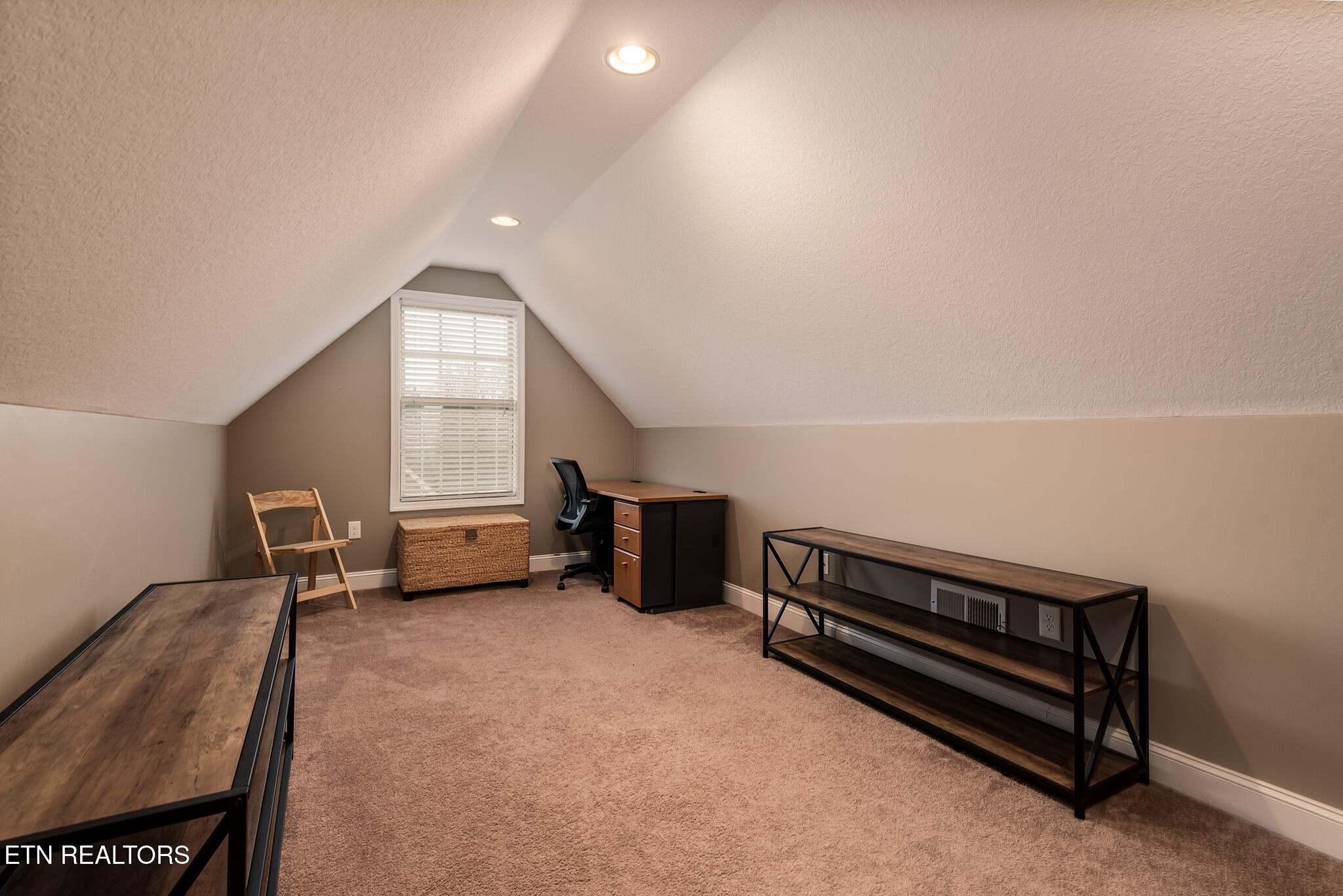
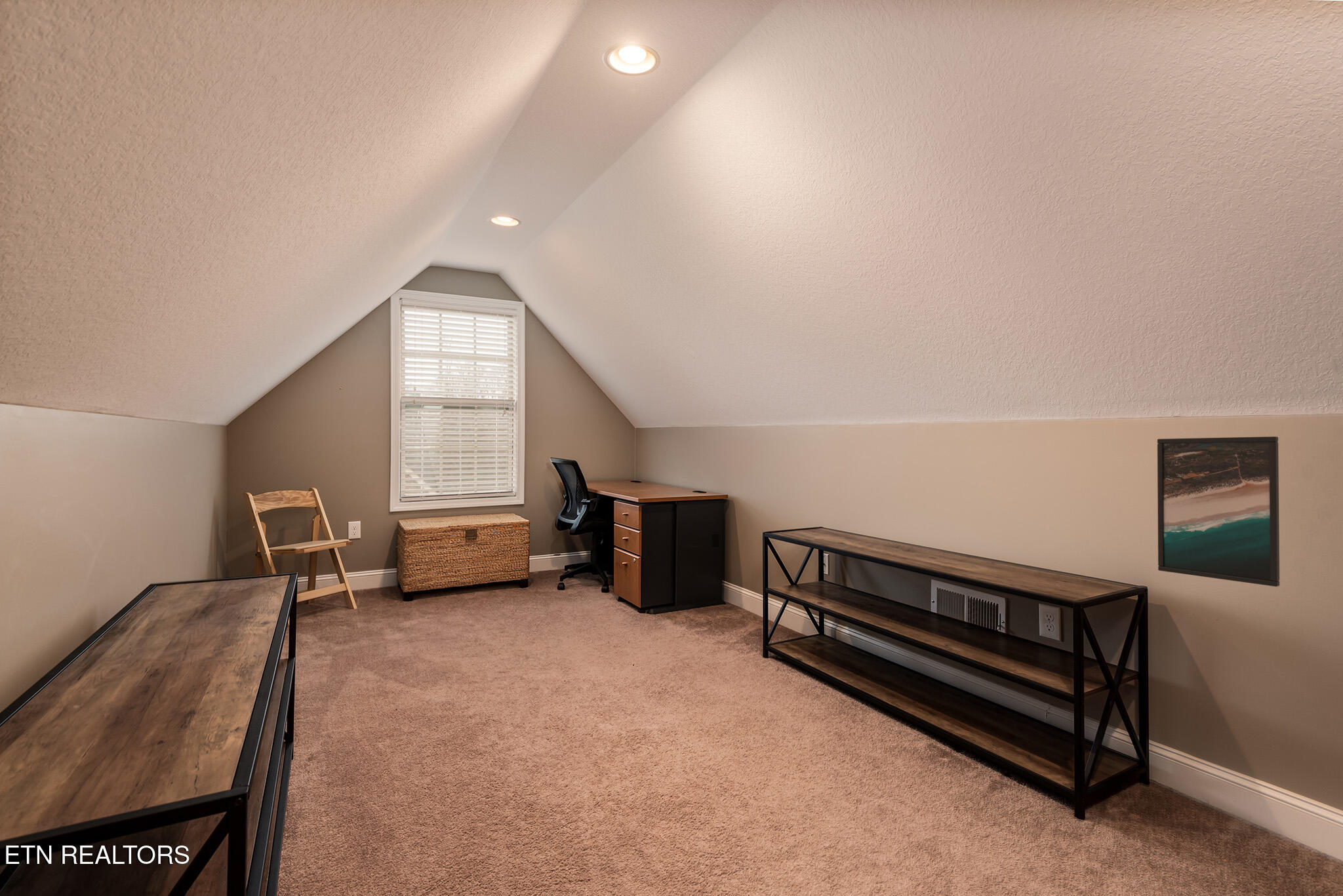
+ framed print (1214, 507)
